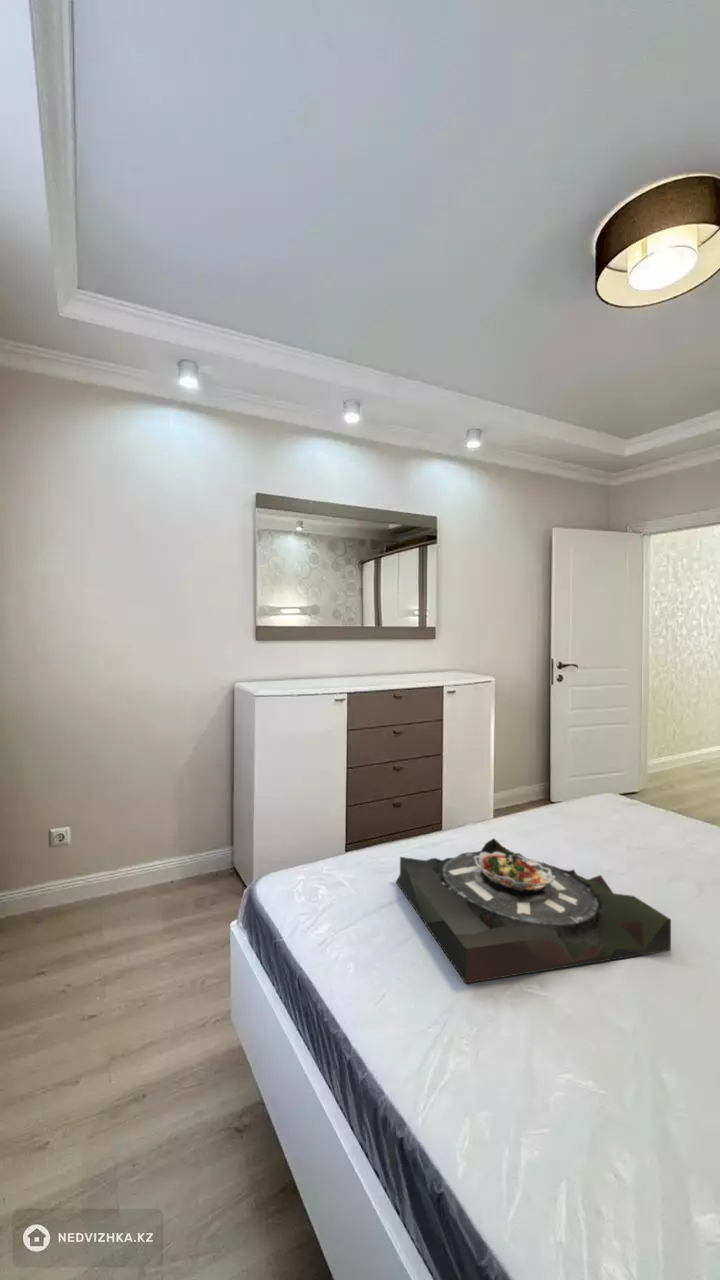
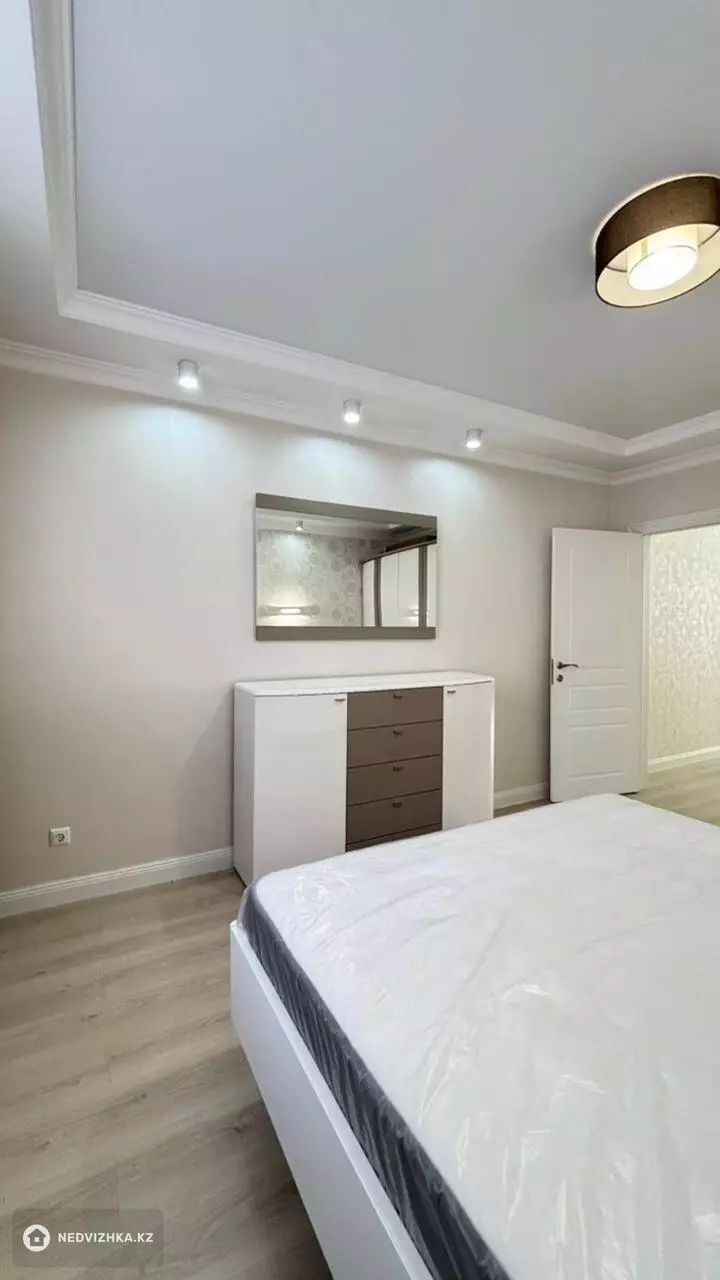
- serving tray (516, 880)
